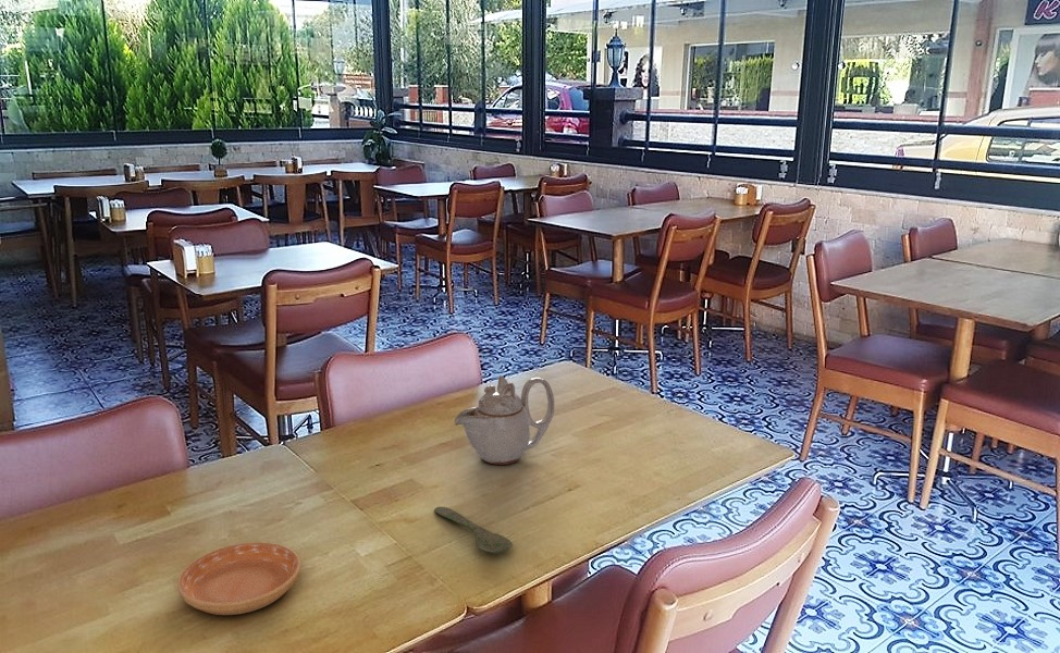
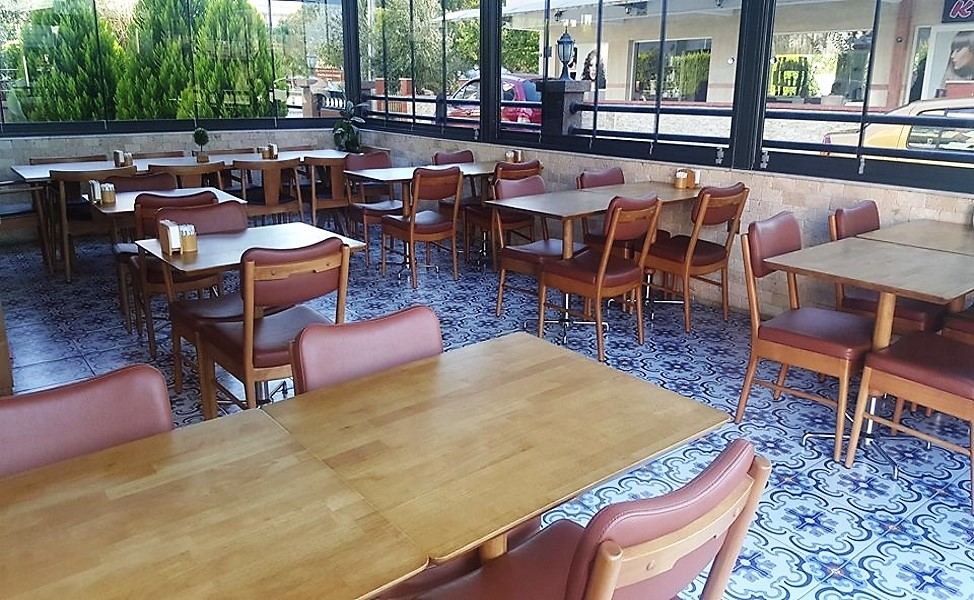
- spoon (469, 527)
- saucer (241, 579)
- teapot (505, 418)
